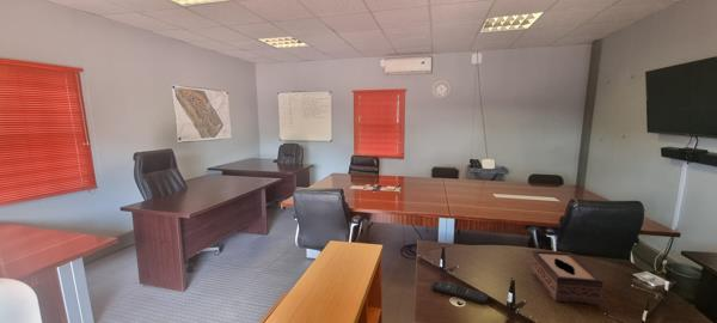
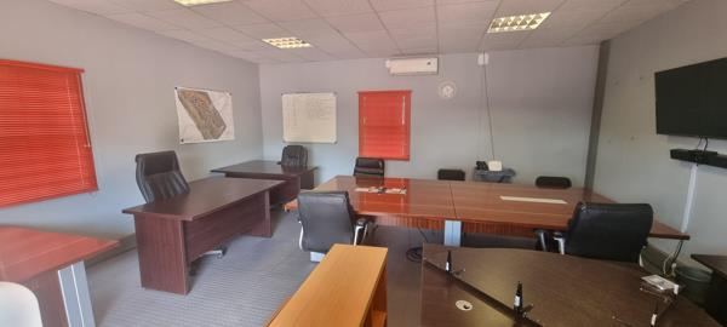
- tissue box (563, 274)
- remote control (458, 291)
